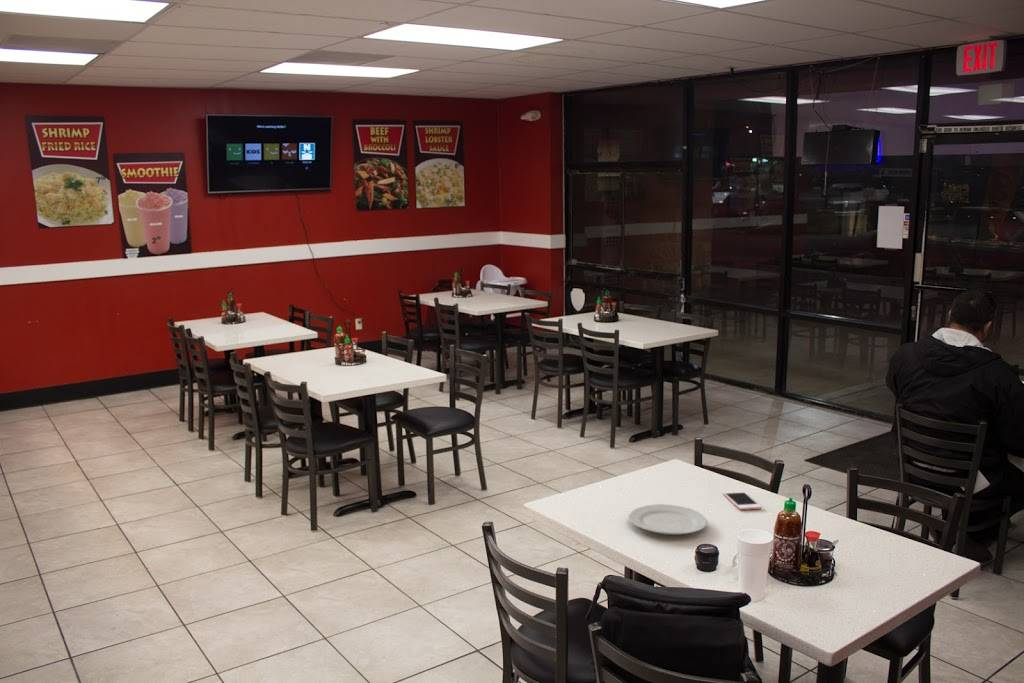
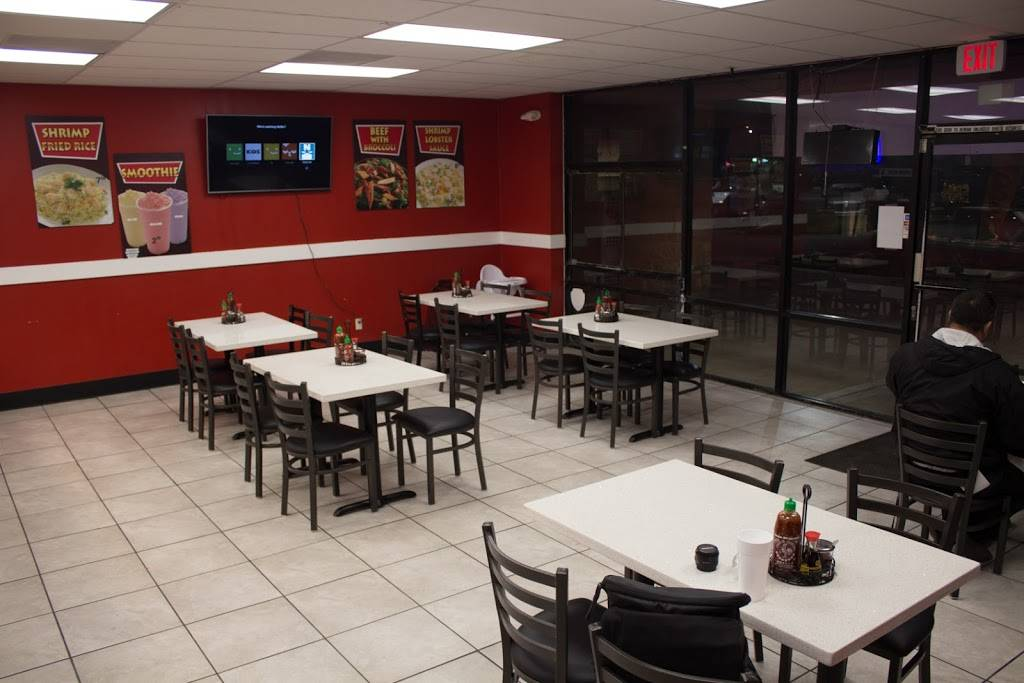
- cell phone (741, 500)
- chinaware (667, 521)
